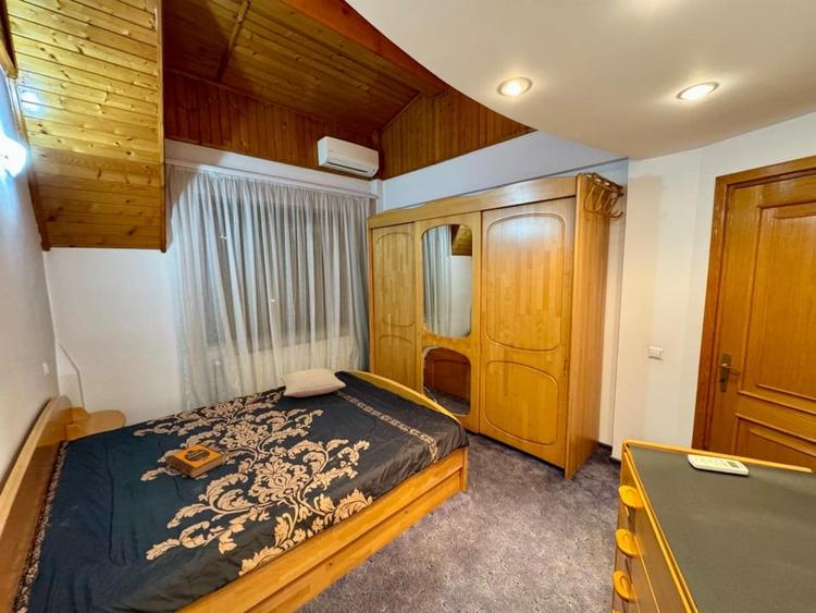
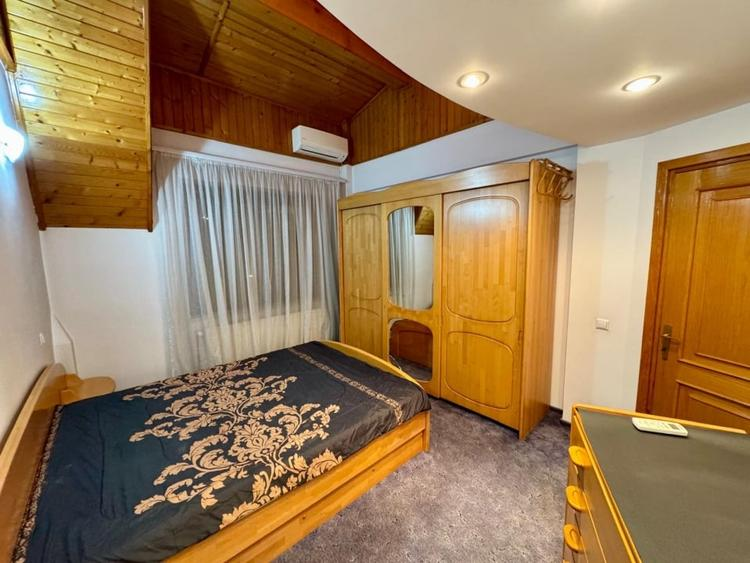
- hardback book (195, 459)
- pillow (311, 381)
